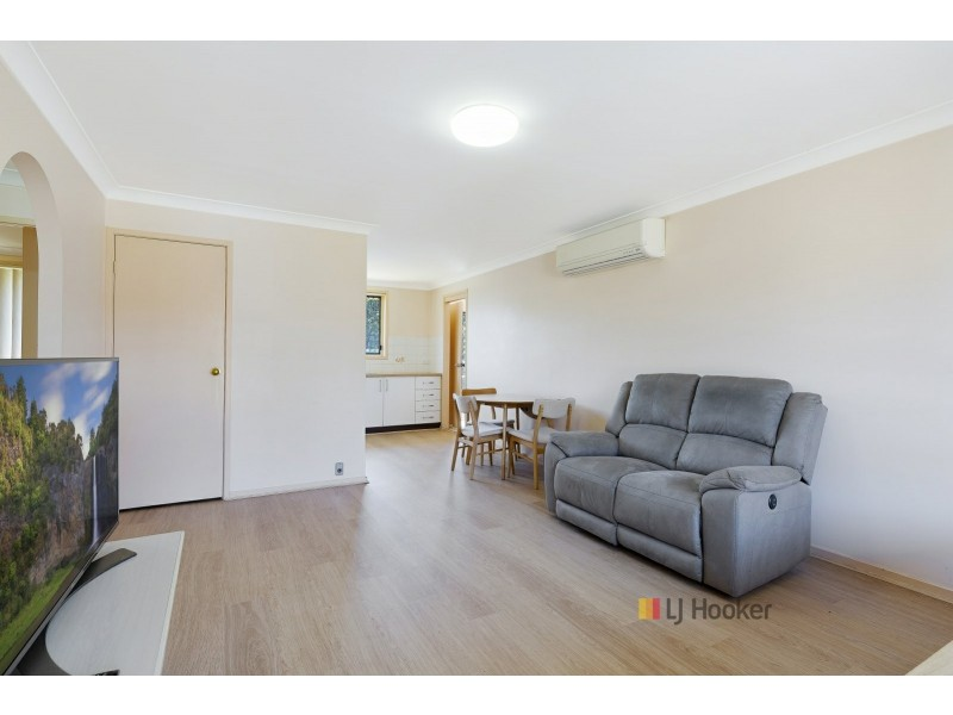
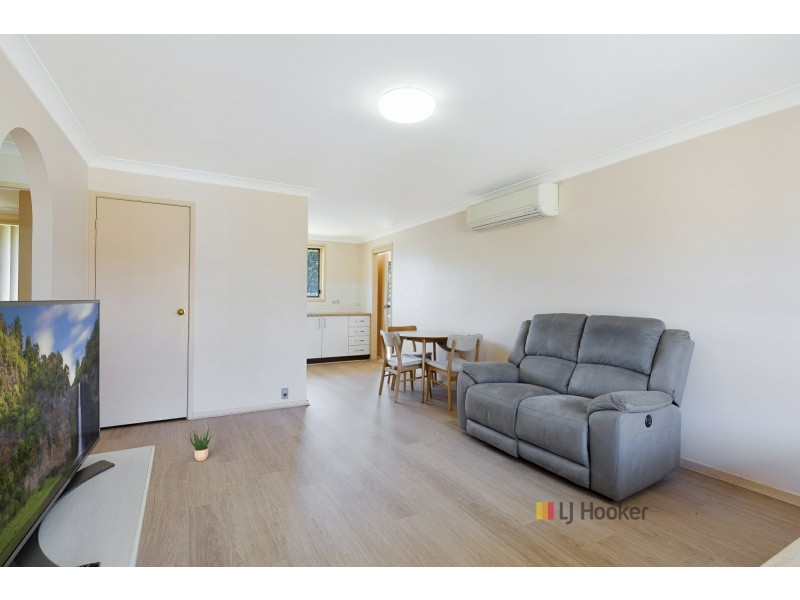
+ potted plant (200, 442)
